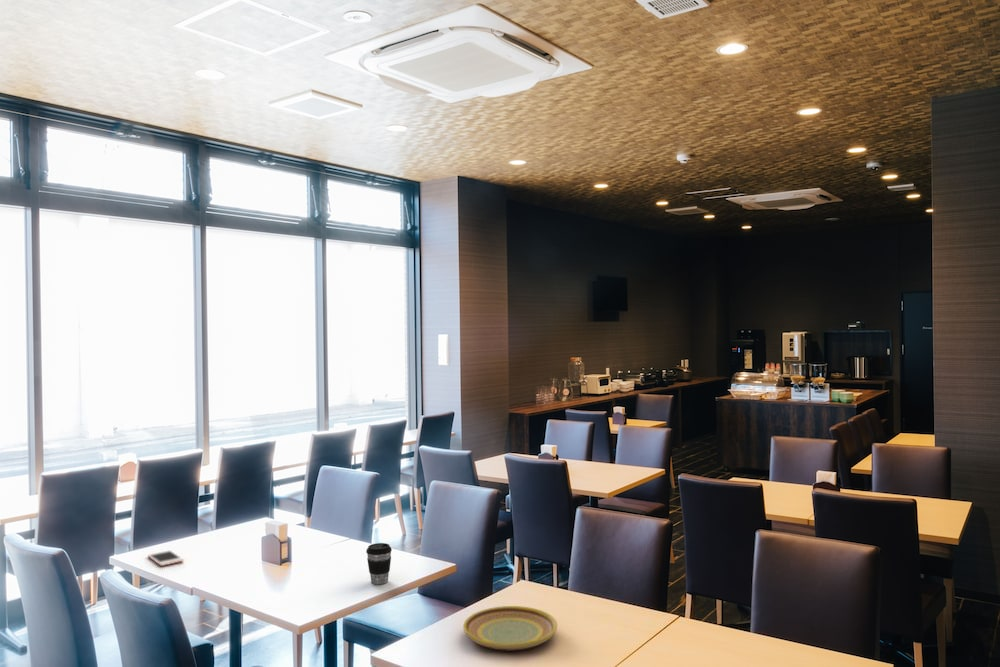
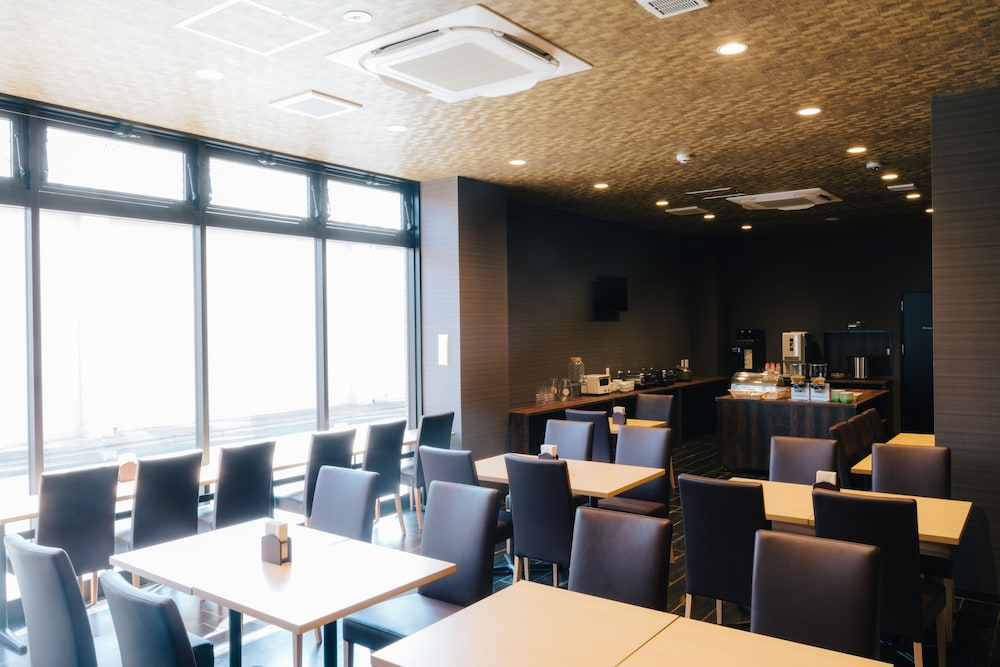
- cell phone (165, 557)
- coffee cup (379, 563)
- plate (510, 629)
